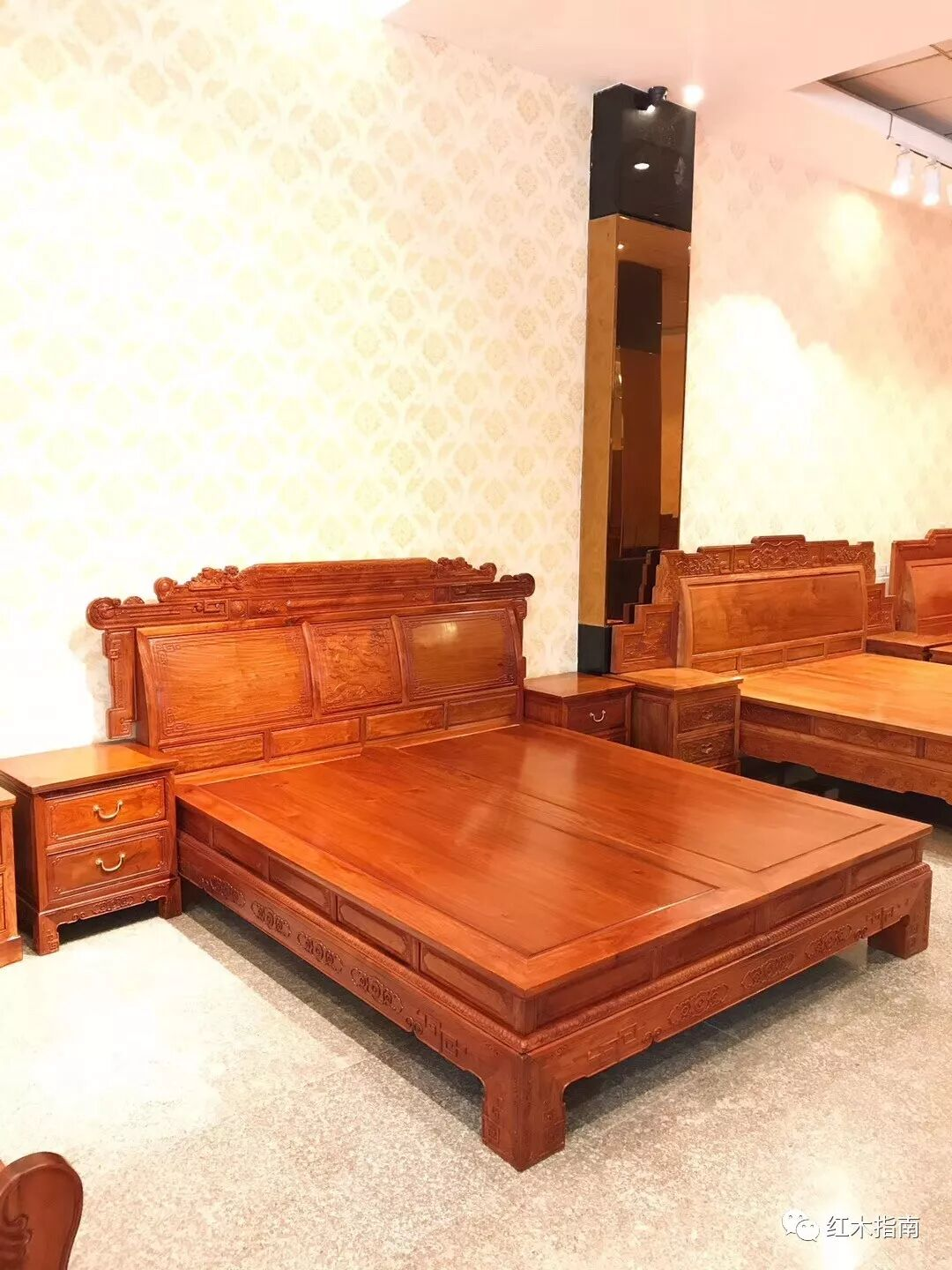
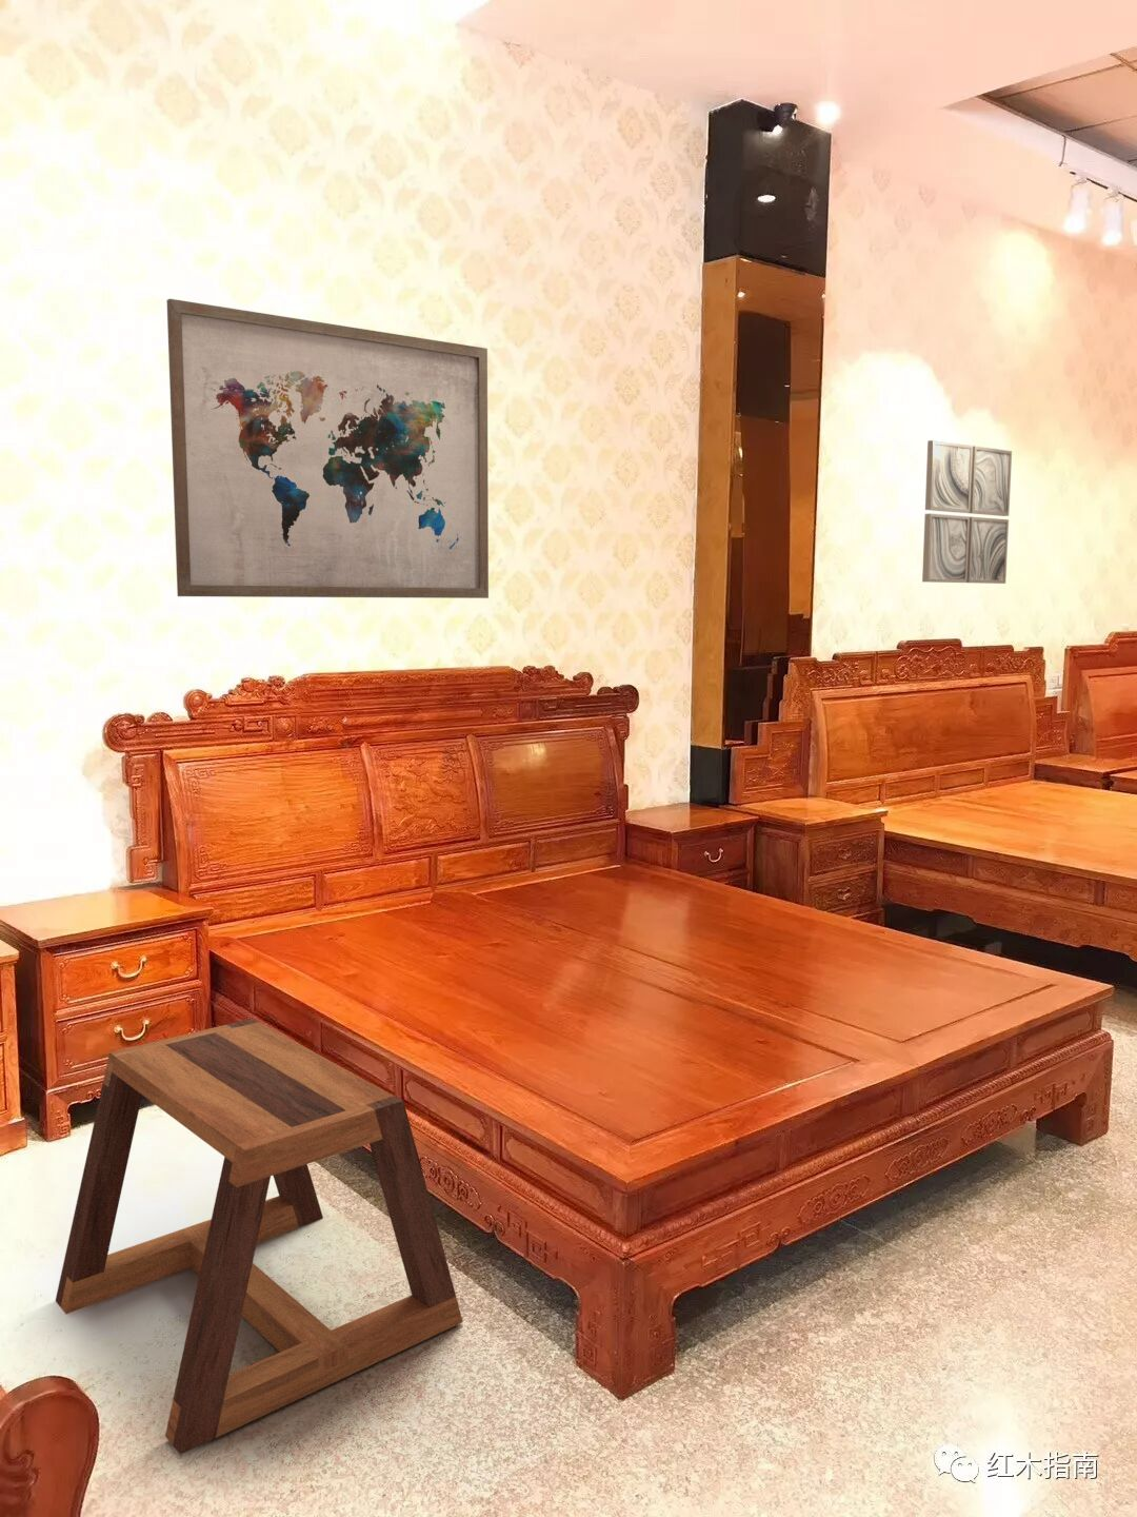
+ stool (253, 1194)
+ wall art (967, 516)
+ wall art (343, 463)
